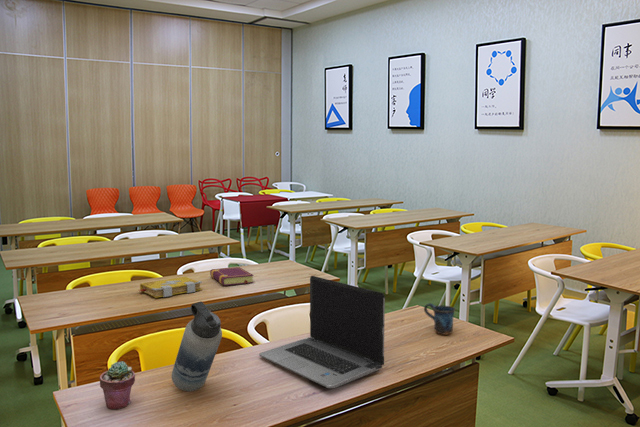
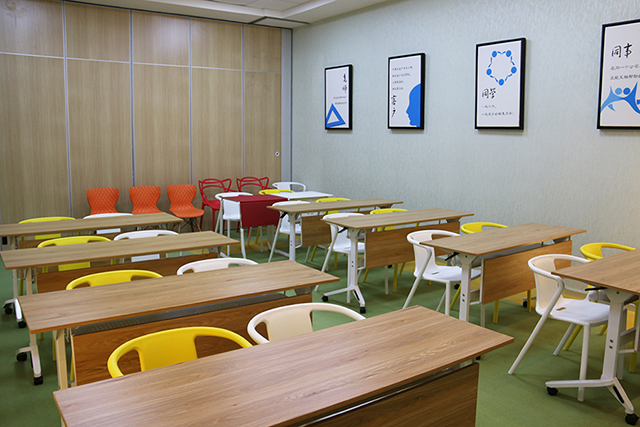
- water bottle (196, 347)
- potted succulent (117, 383)
- laptop computer (319, 327)
- spell book (169, 286)
- mug (440, 318)
- book (231, 275)
